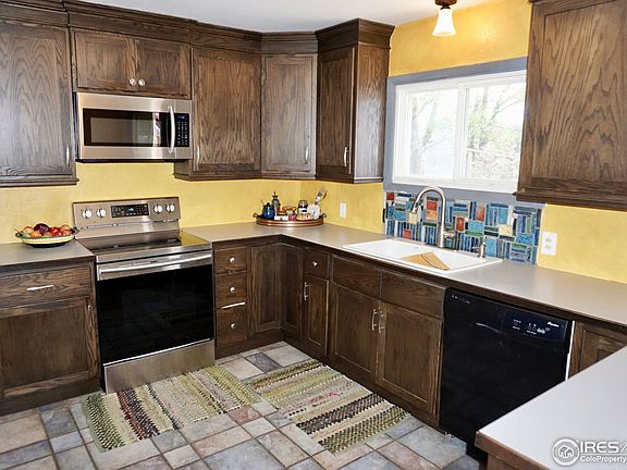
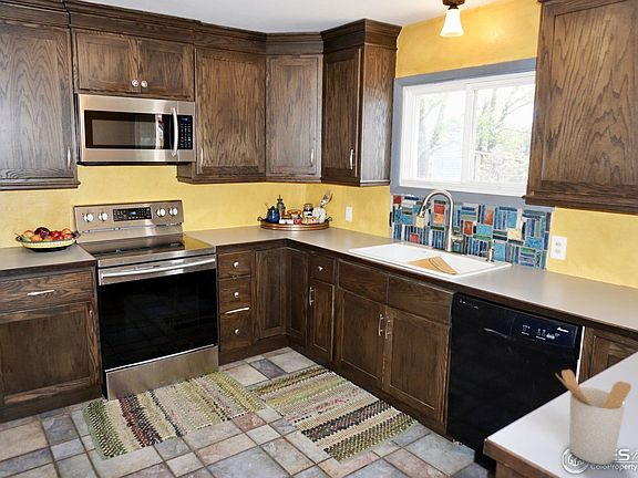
+ utensil holder (586, 414)
